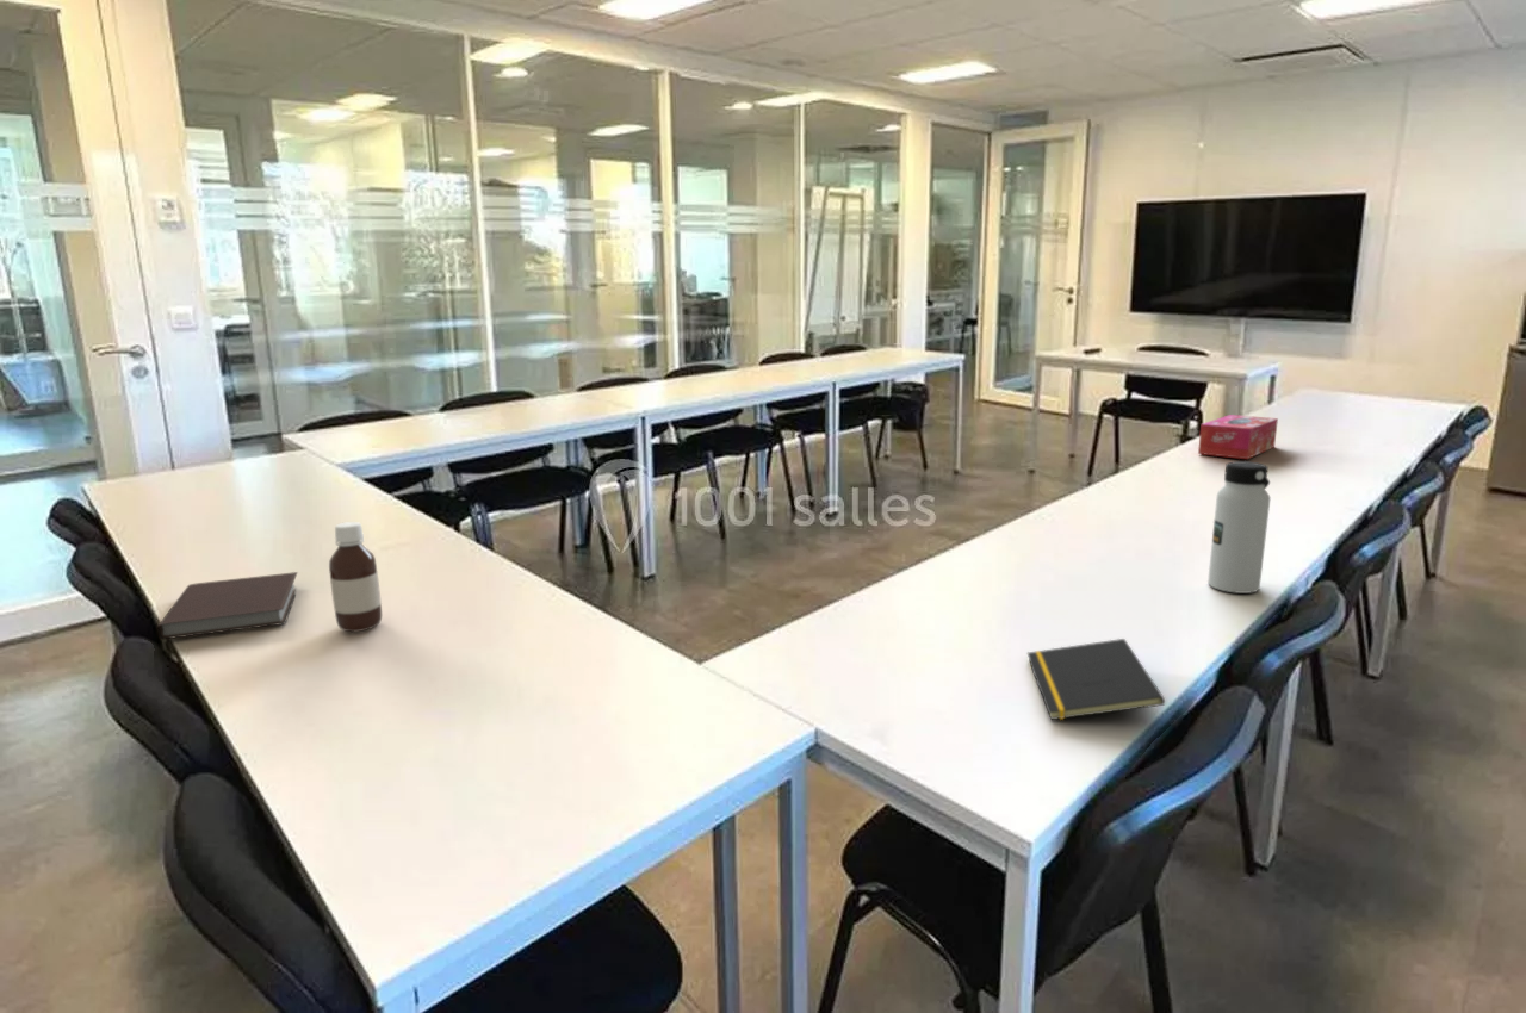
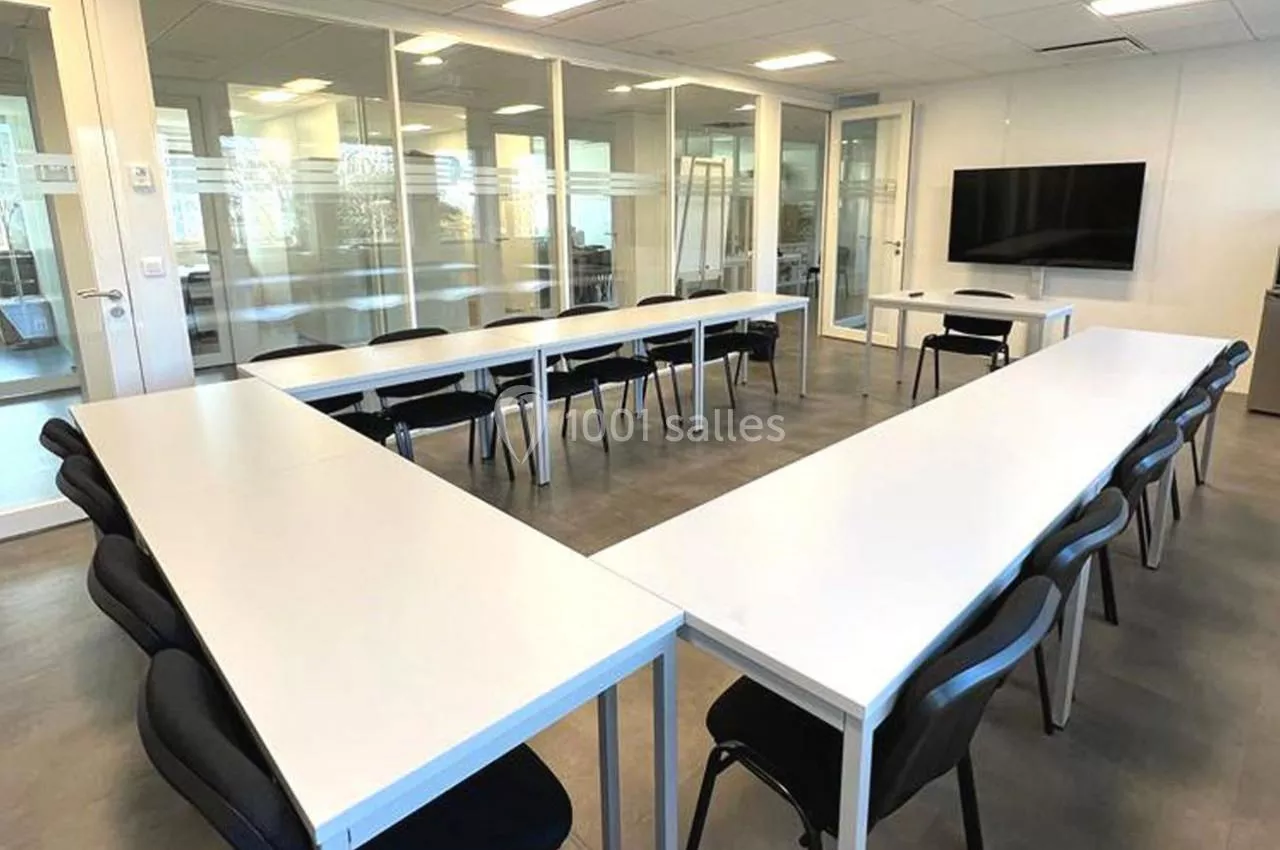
- notepad (1090, 676)
- water bottle (1240, 526)
- bottle (354, 576)
- notebook (234, 603)
- tissue box (1237, 435)
